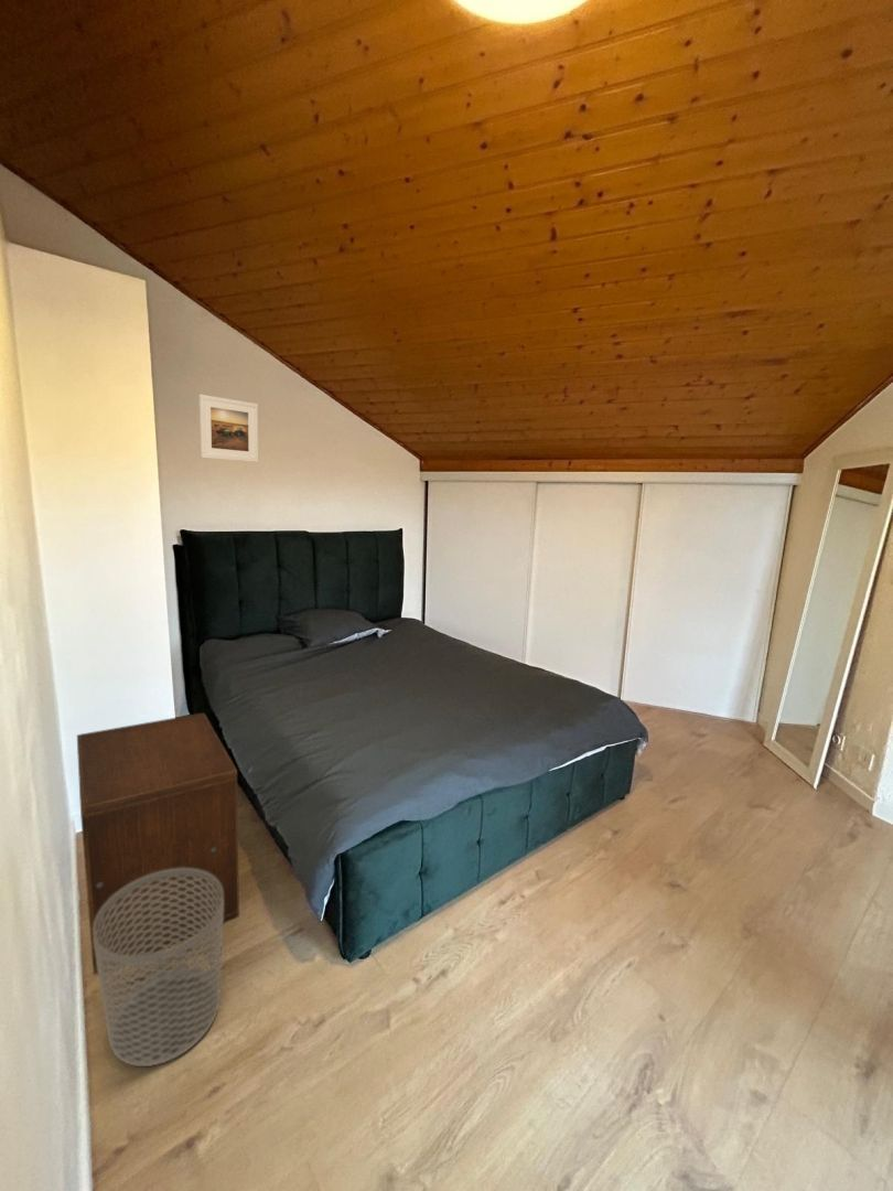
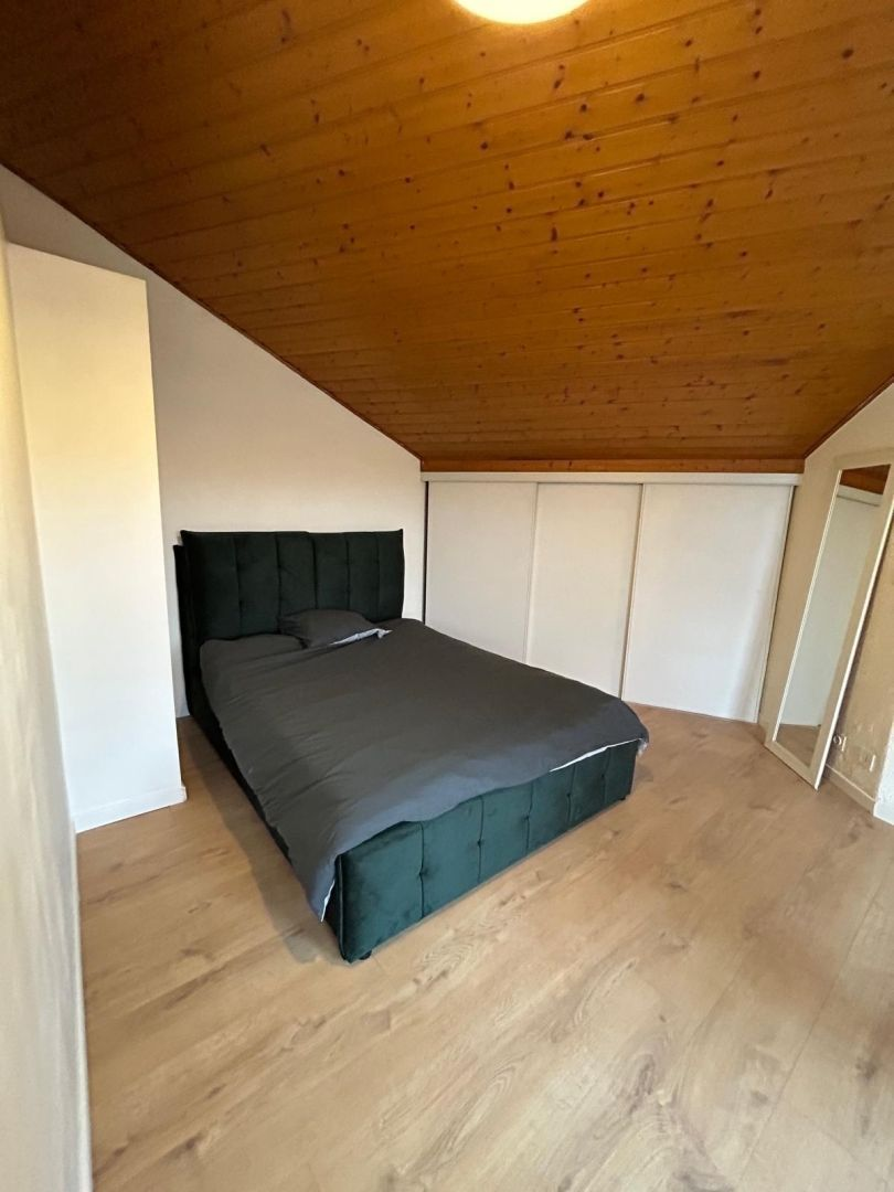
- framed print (229, 429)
- nightstand (157, 825)
- waste bin (163, 964)
